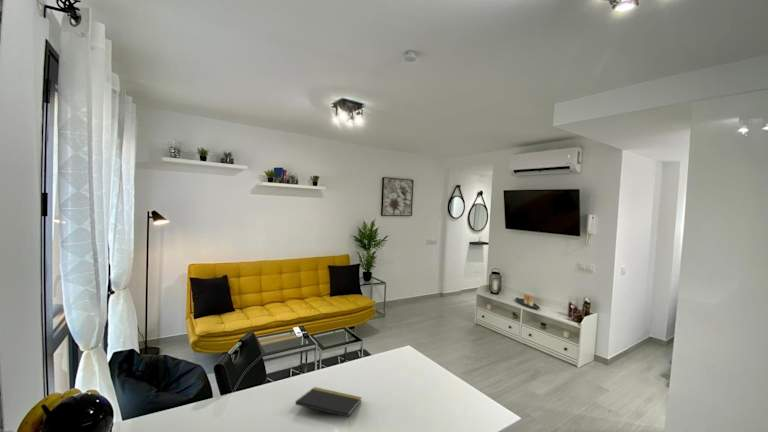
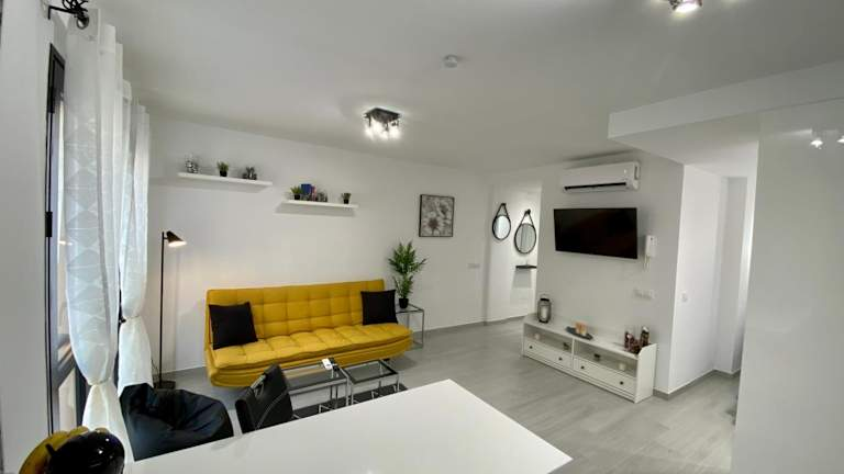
- notepad (329, 400)
